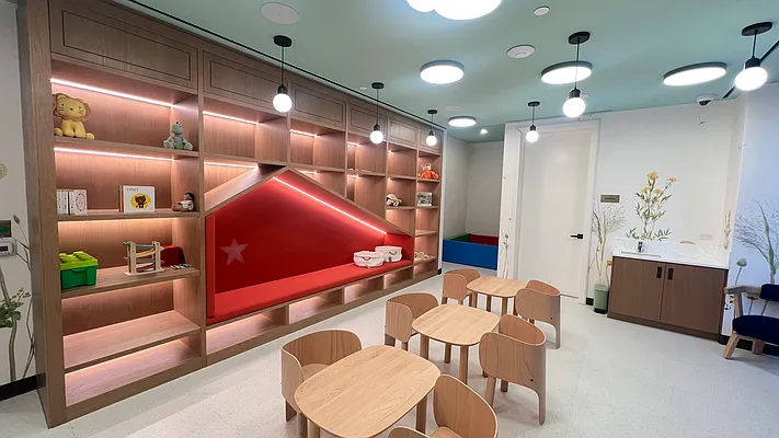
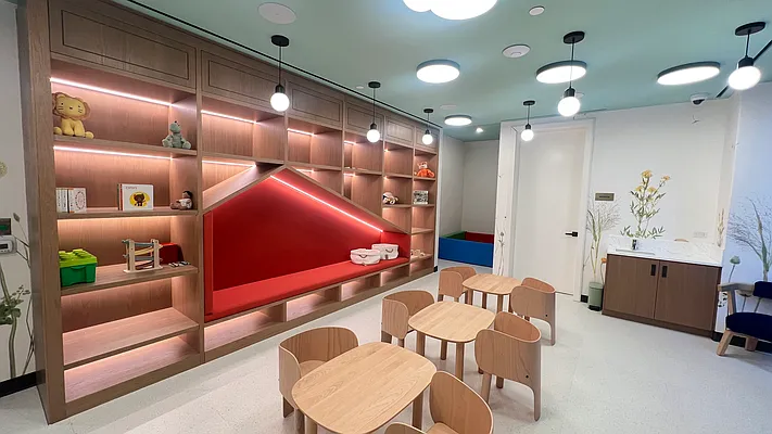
- decorative star (234, 251)
